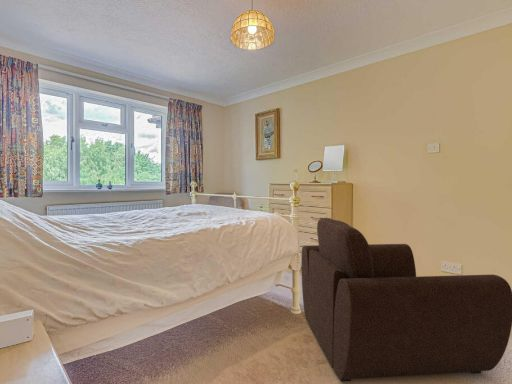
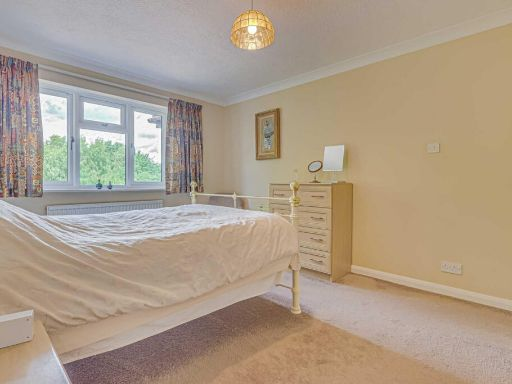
- armchair (384, 282)
